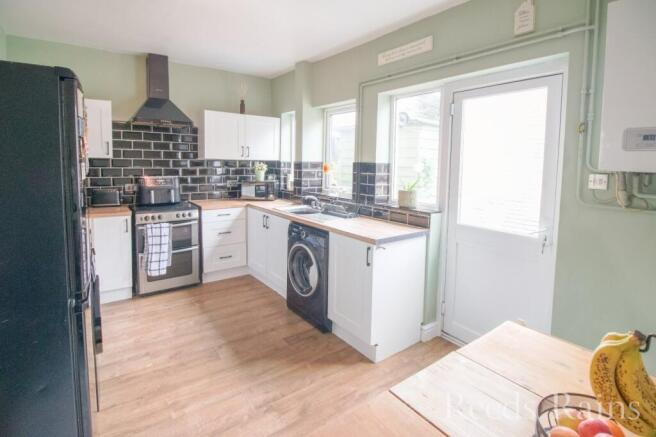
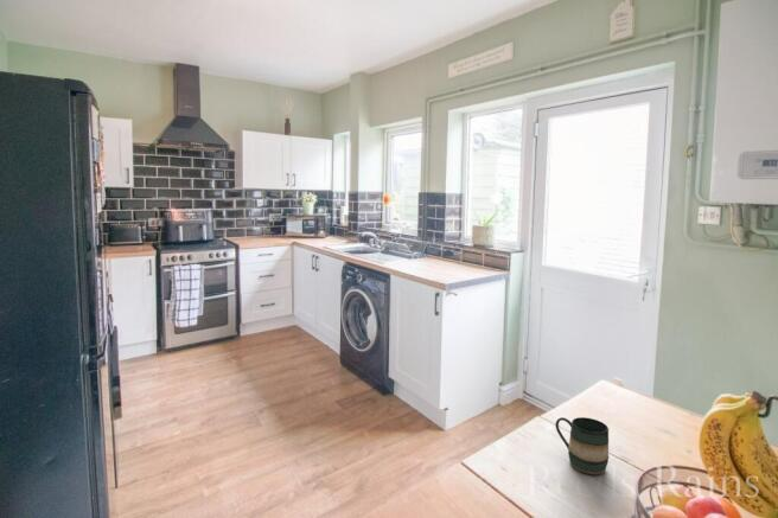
+ mug (580, 441)
